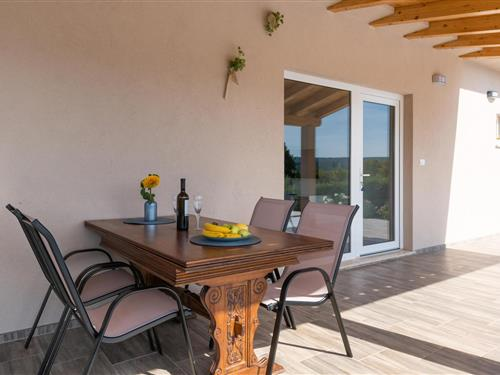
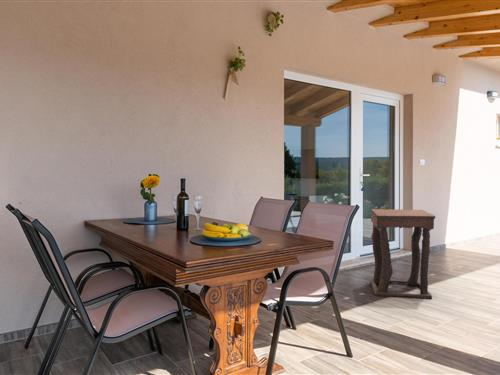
+ side table (390, 253)
